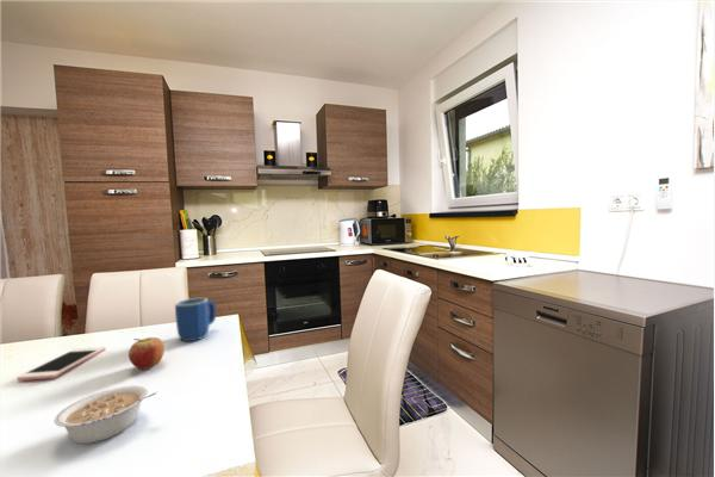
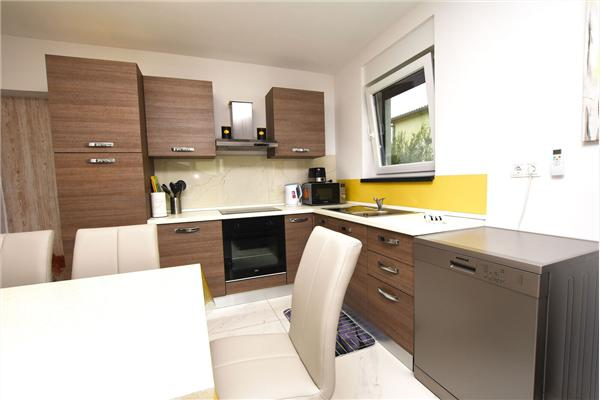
- fruit (147, 352)
- legume (108, 411)
- mug (195, 317)
- cell phone (66, 361)
